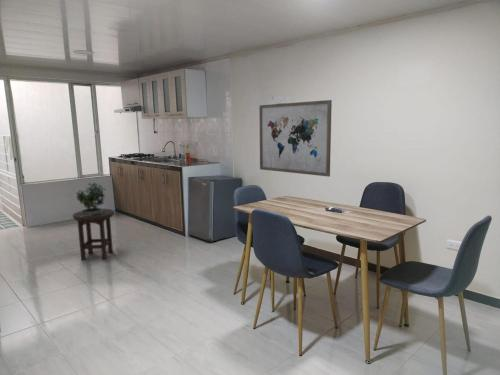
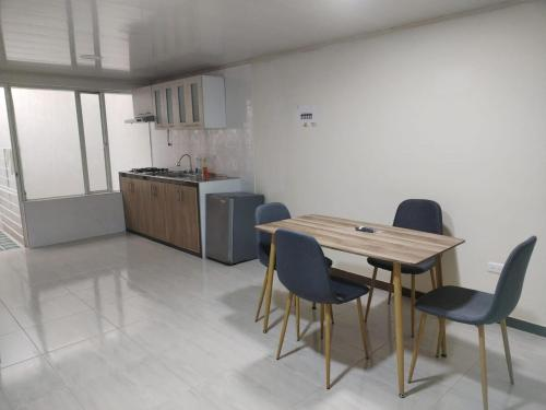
- potted plant (91, 197)
- stool (91, 235)
- wall art (292, 138)
